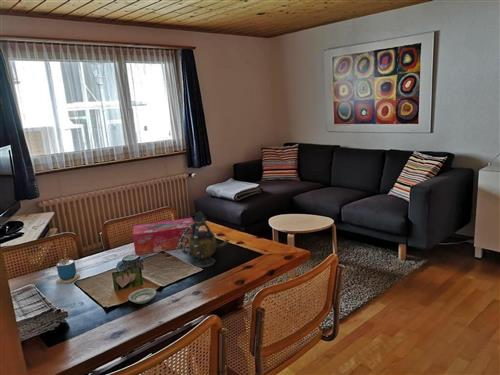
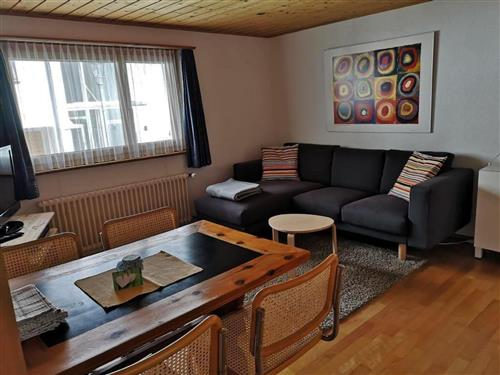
- saucer (142, 297)
- tissue box (165, 235)
- cup (65, 265)
- teapot (207, 234)
